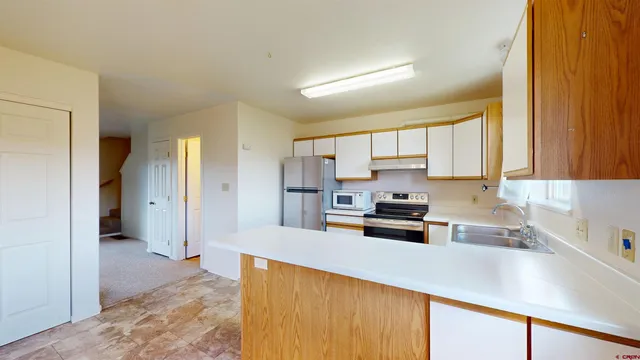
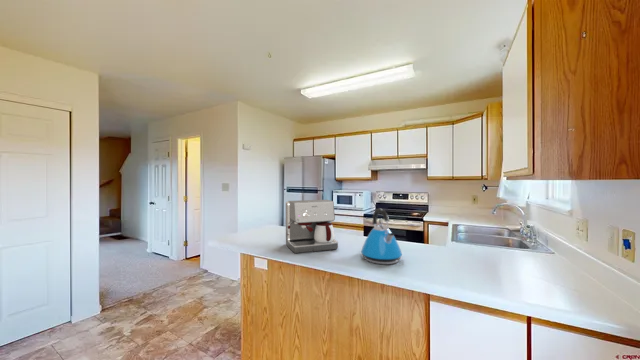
+ kettle (380, 233)
+ coffee maker (311, 223)
